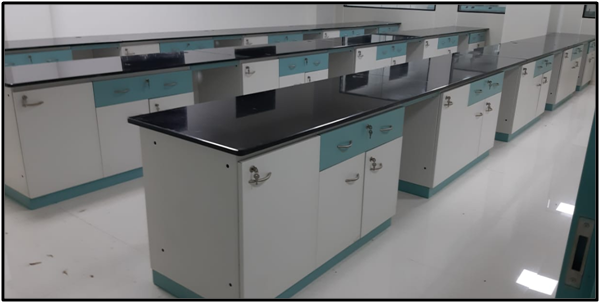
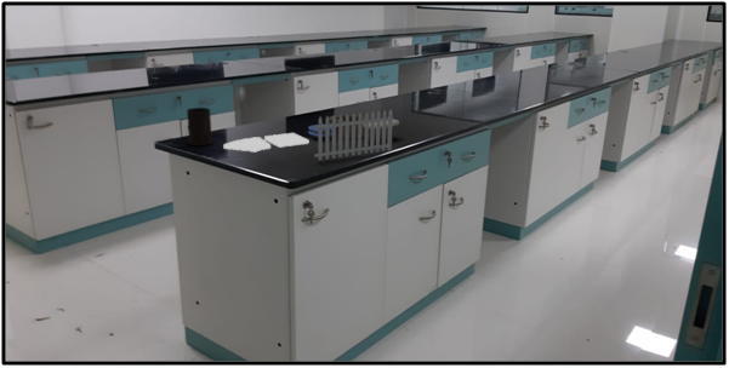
+ cup (199, 126)
+ garden set (323, 126)
